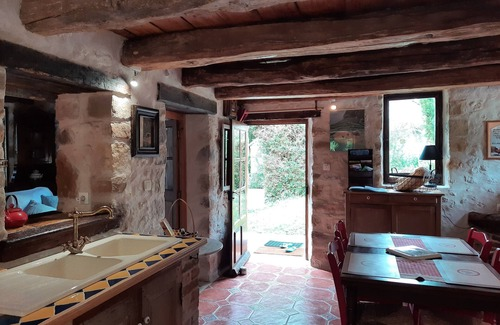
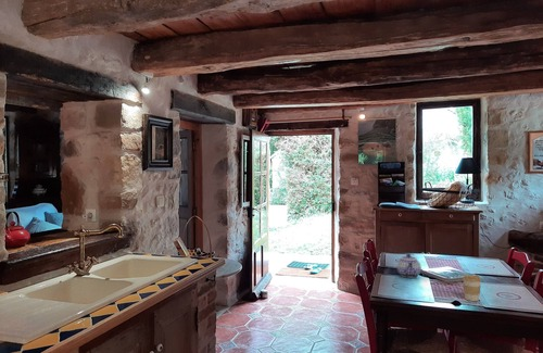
+ coffee cup (471, 287)
+ teapot (408, 264)
